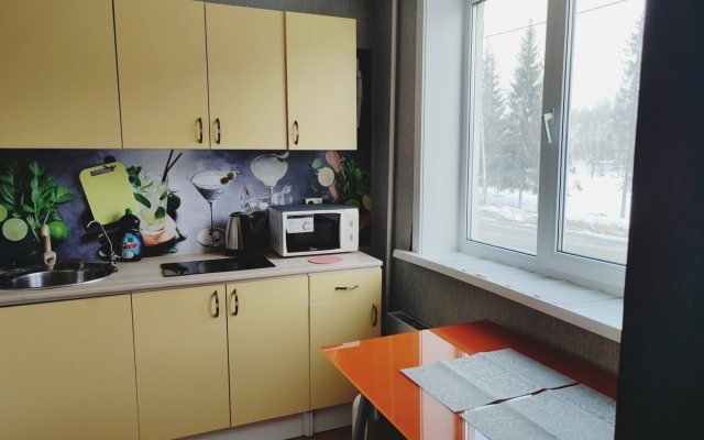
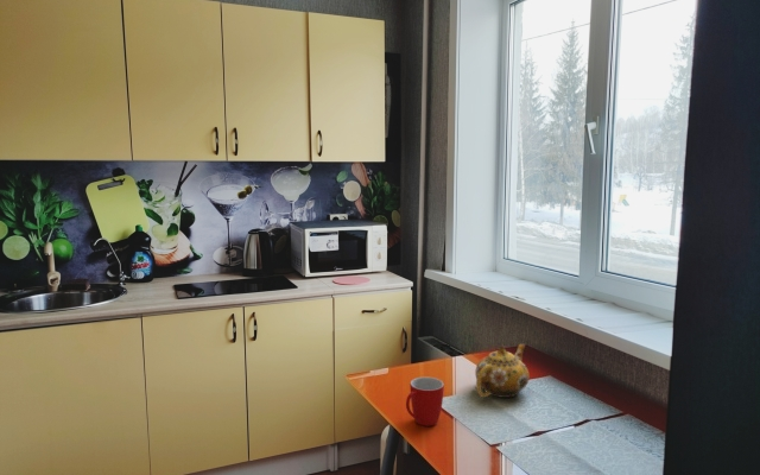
+ mug (422, 404)
+ teapot (502, 368)
